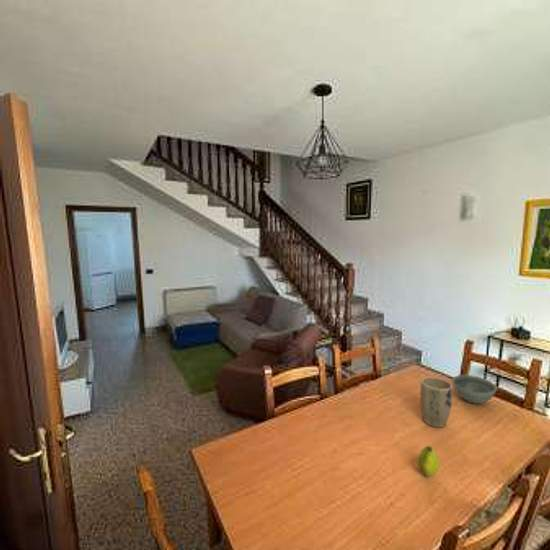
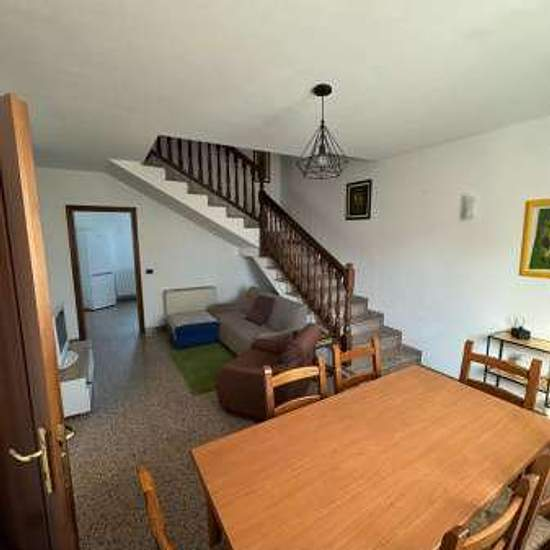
- bowl (473, 391)
- fruit (428, 459)
- plant pot (435, 402)
